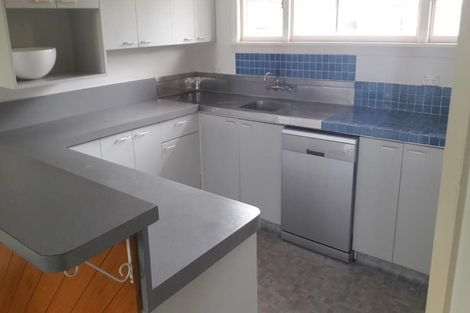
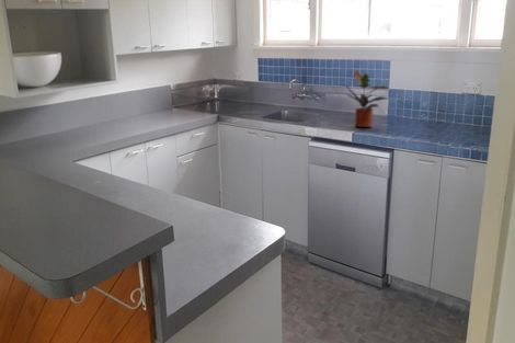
+ potted plant (365, 100)
